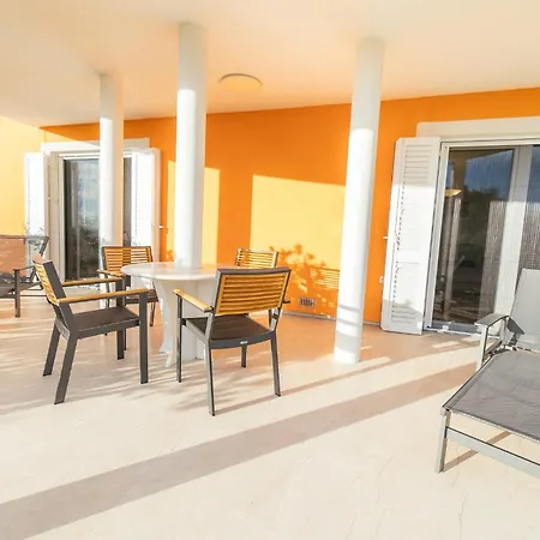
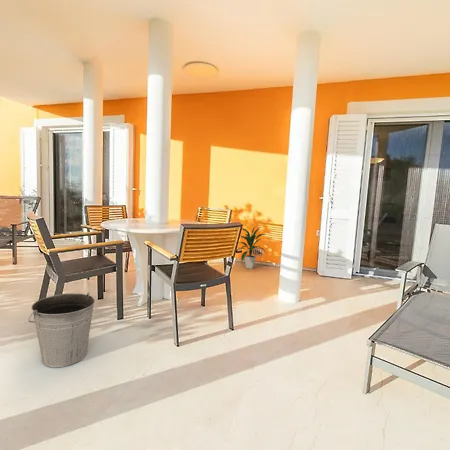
+ bucket (63, 328)
+ indoor plant (250, 246)
